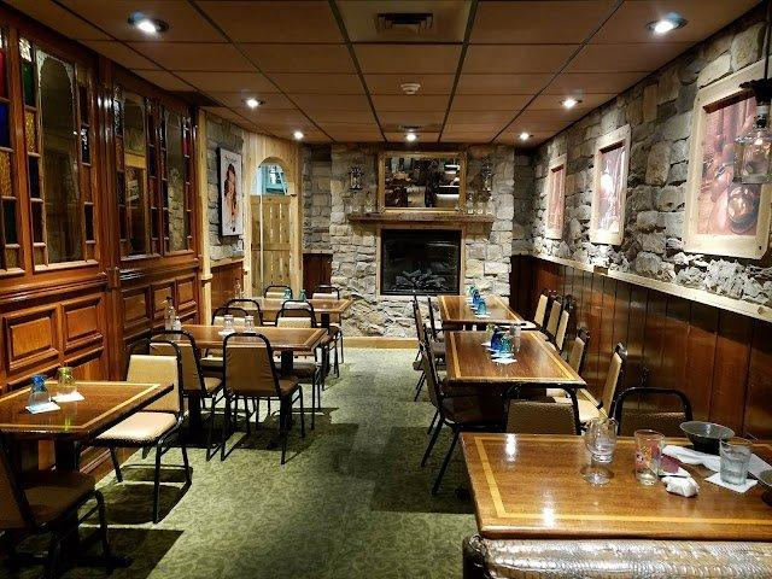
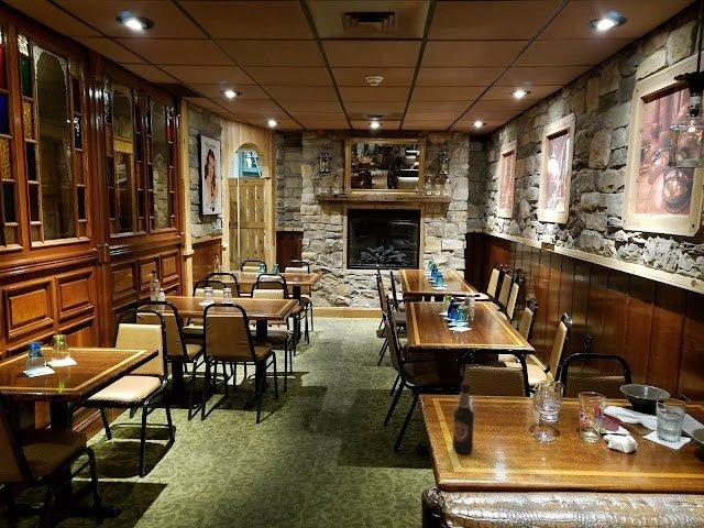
+ bottle (463, 416)
